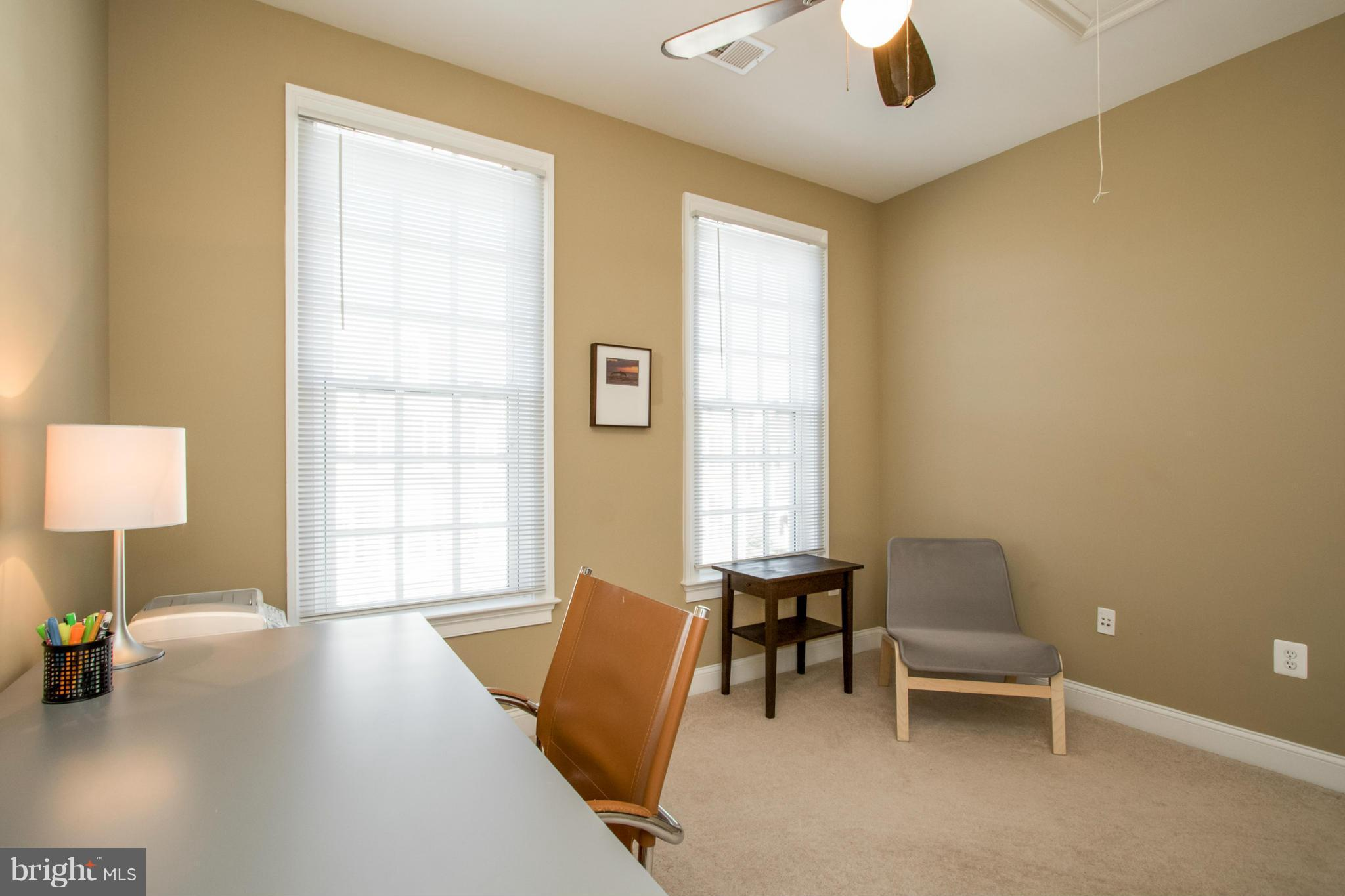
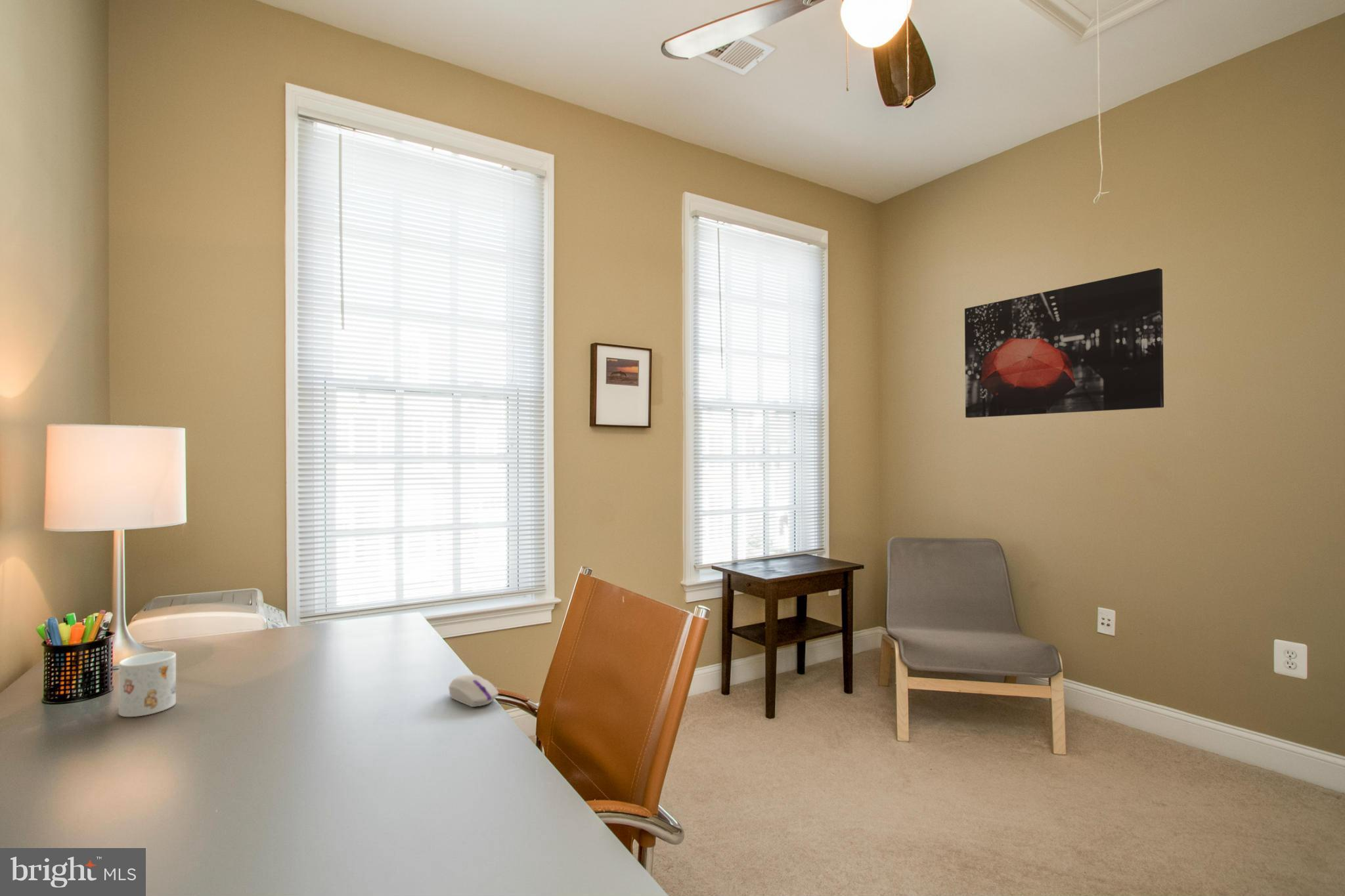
+ mug (146, 680)
+ wall art (1052, 352)
+ computer mouse (472, 688)
